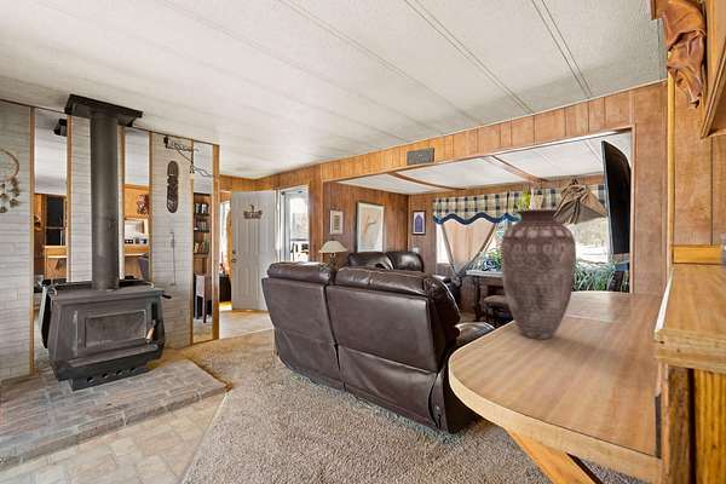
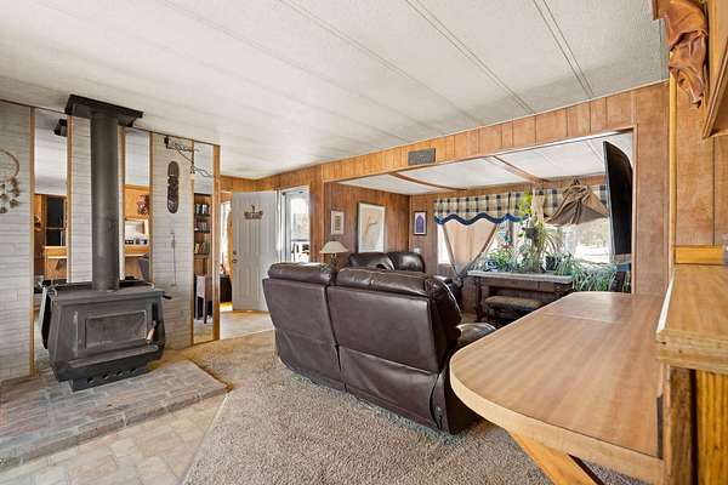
- vase (536, 272)
